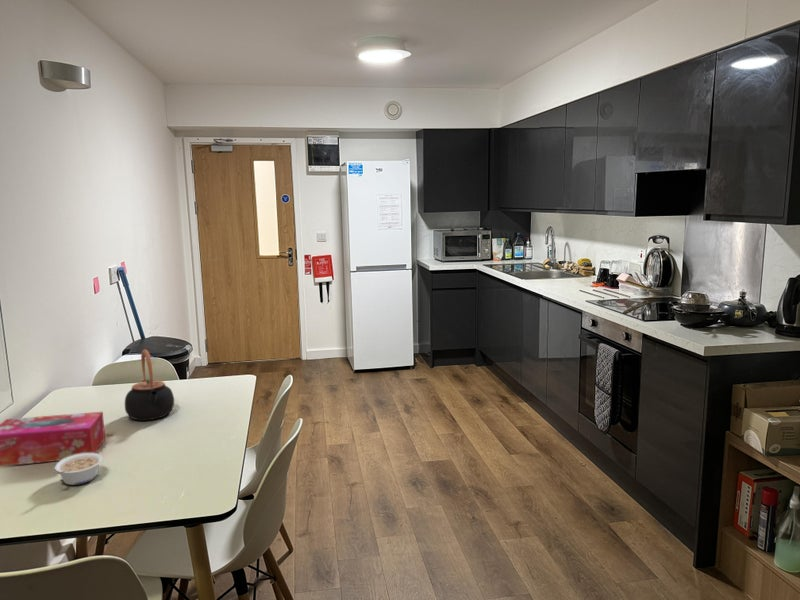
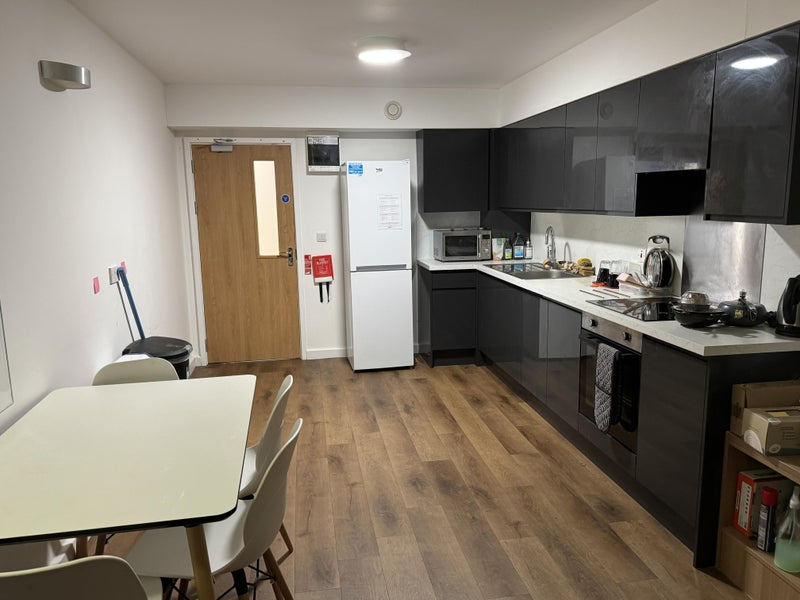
- teapot (149, 383)
- legume (79, 469)
- tissue box (48, 438)
